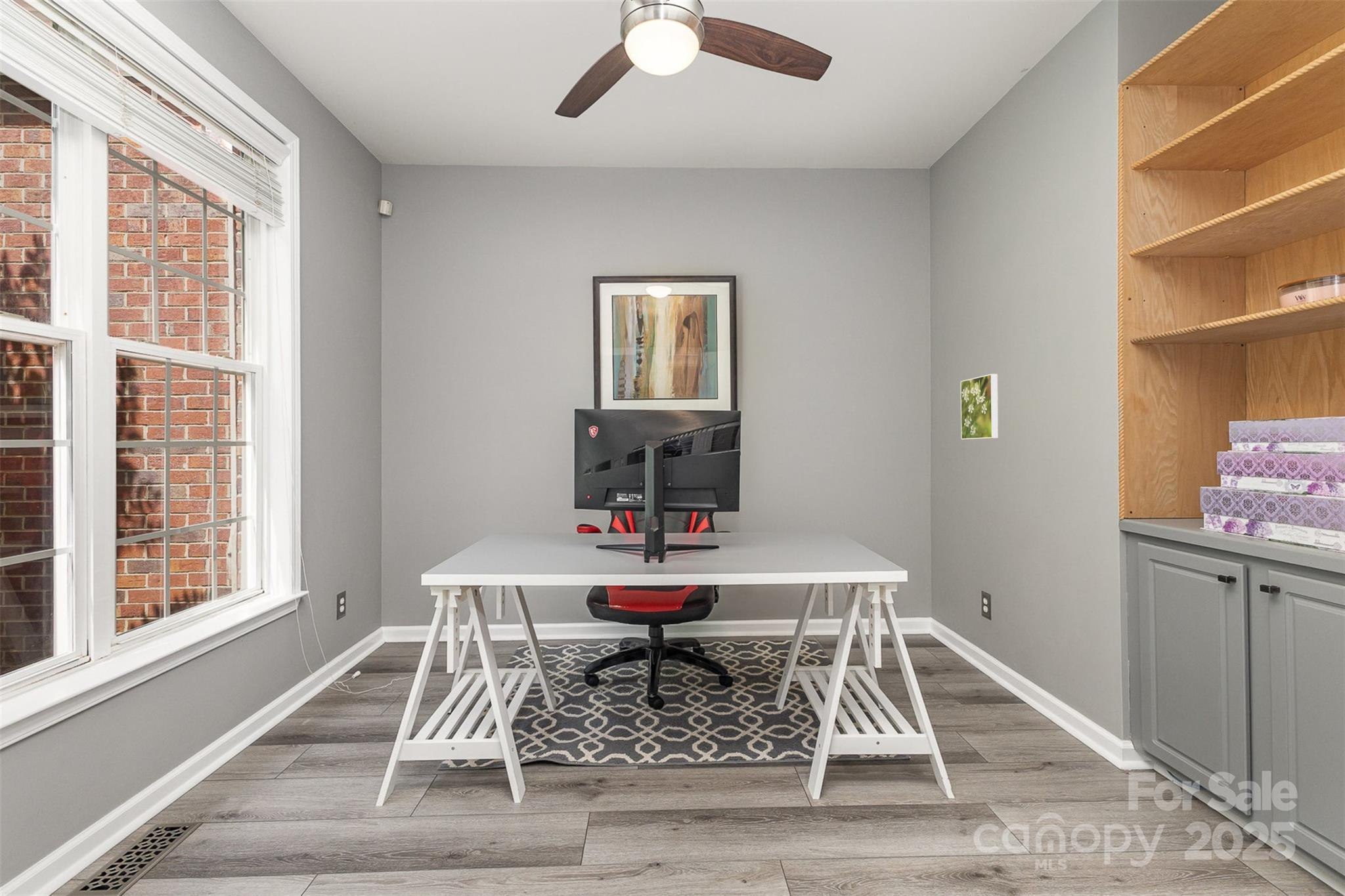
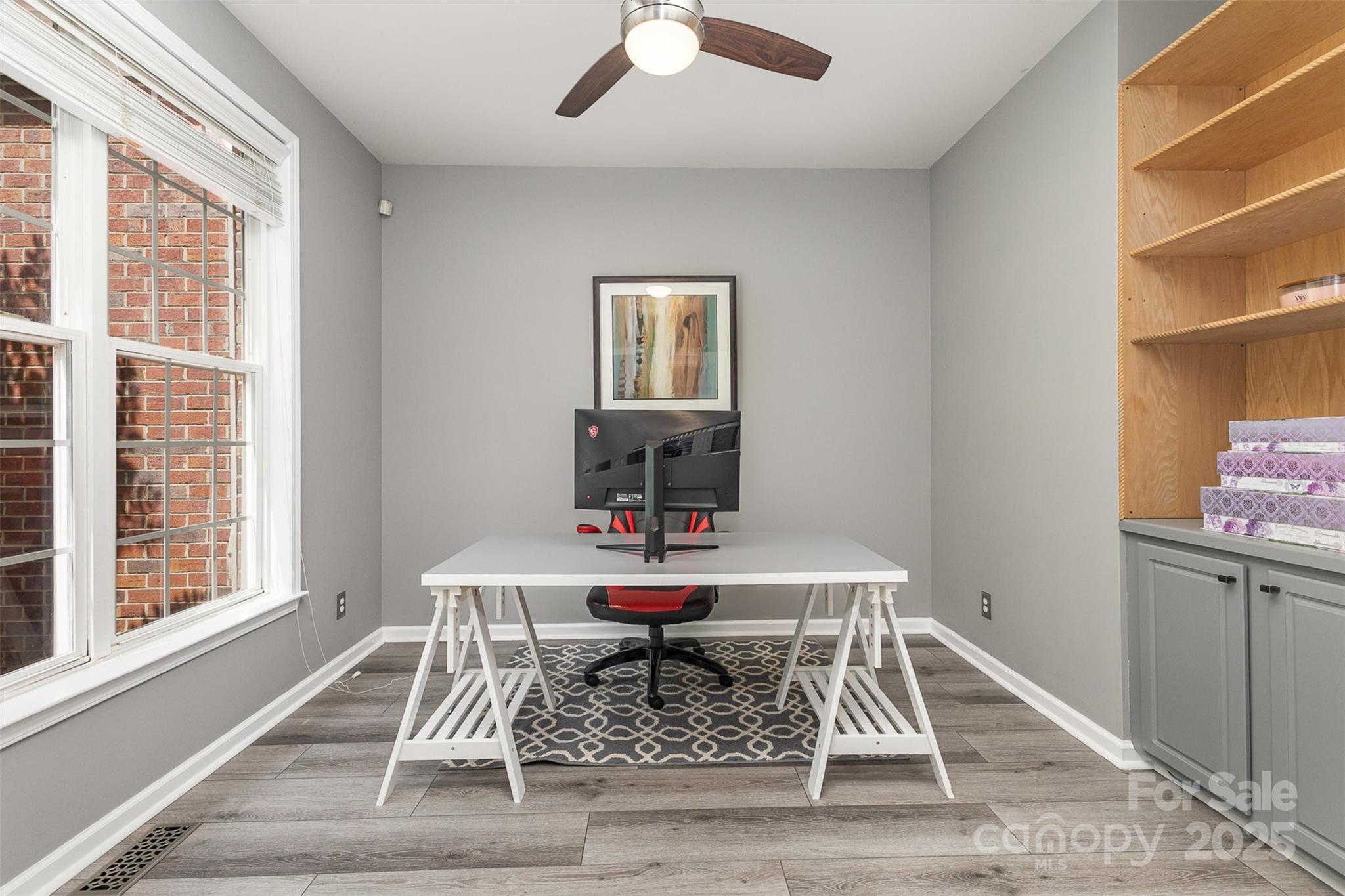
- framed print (978, 408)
